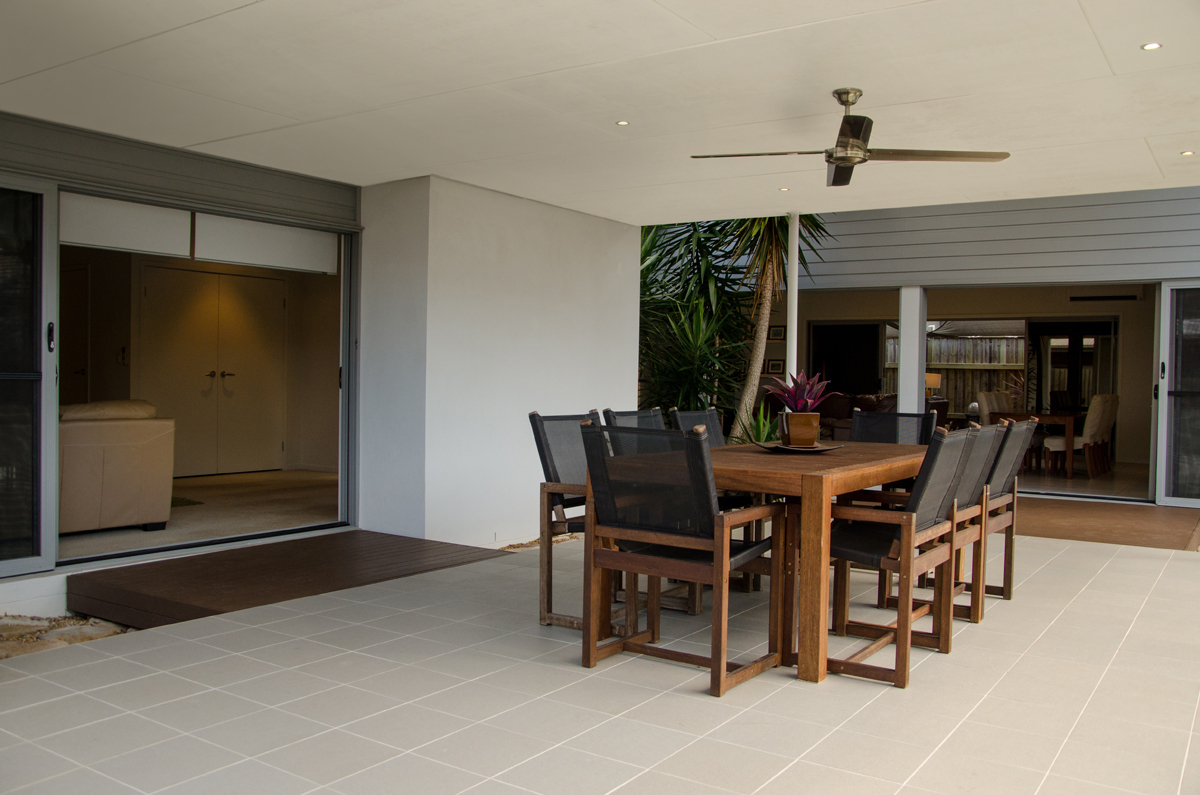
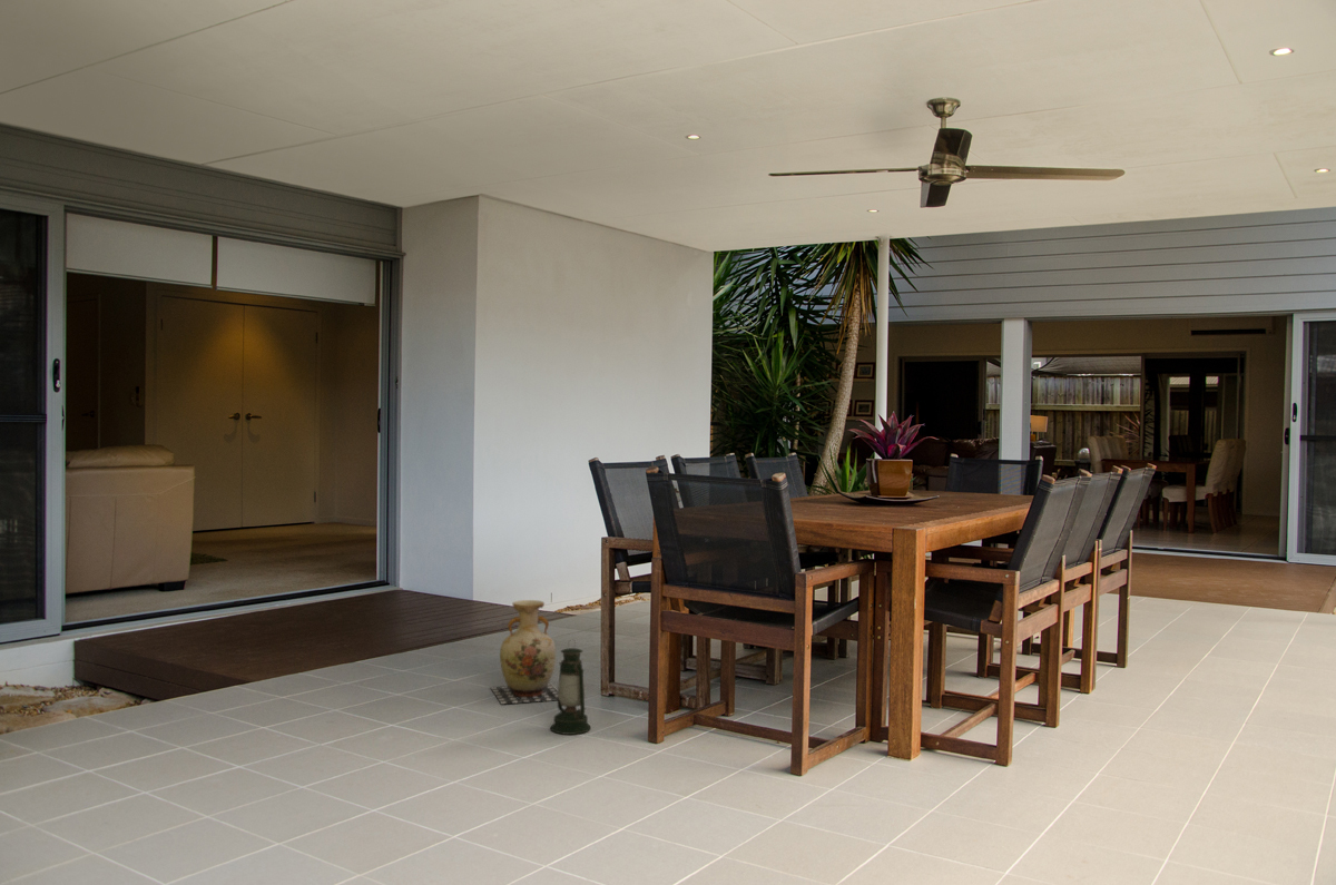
+ vase (528, 648)
+ lantern (571, 684)
